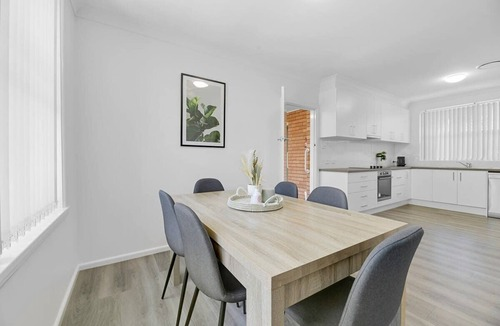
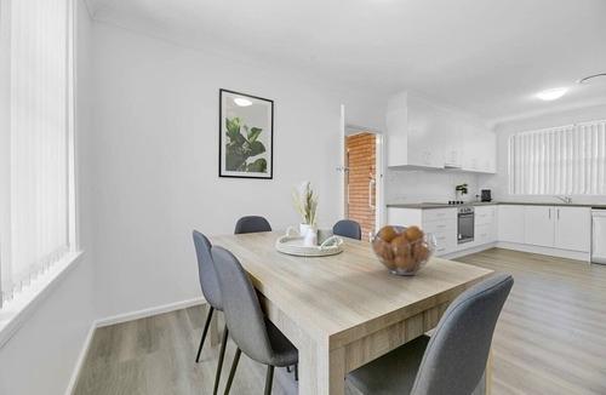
+ fruit basket (401, 247)
